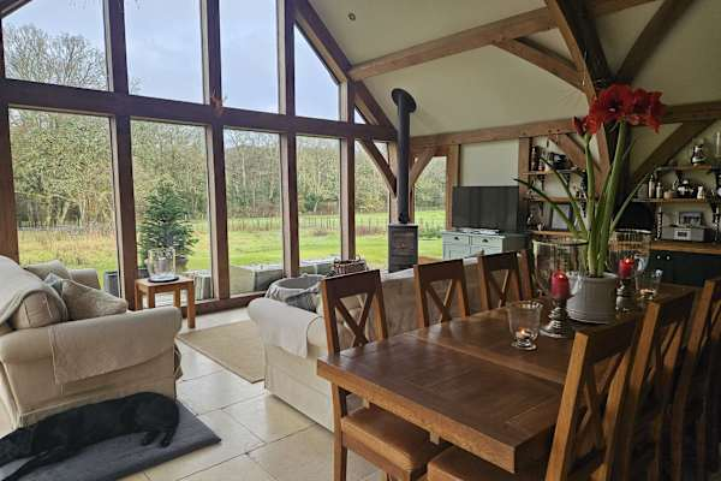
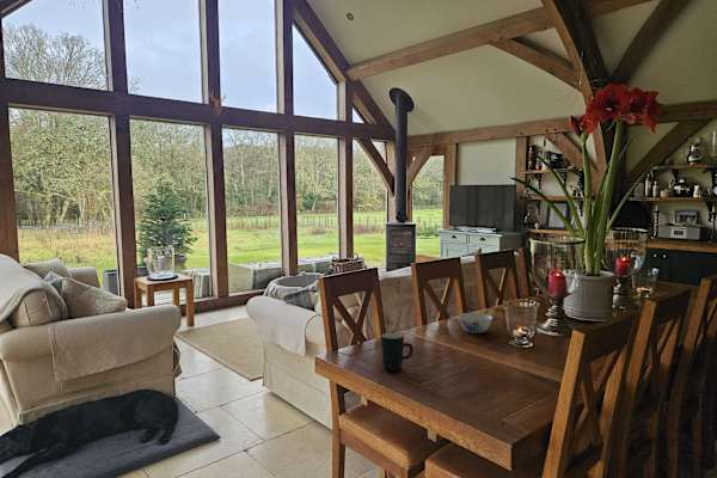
+ chinaware (474, 324)
+ mug (397, 351)
